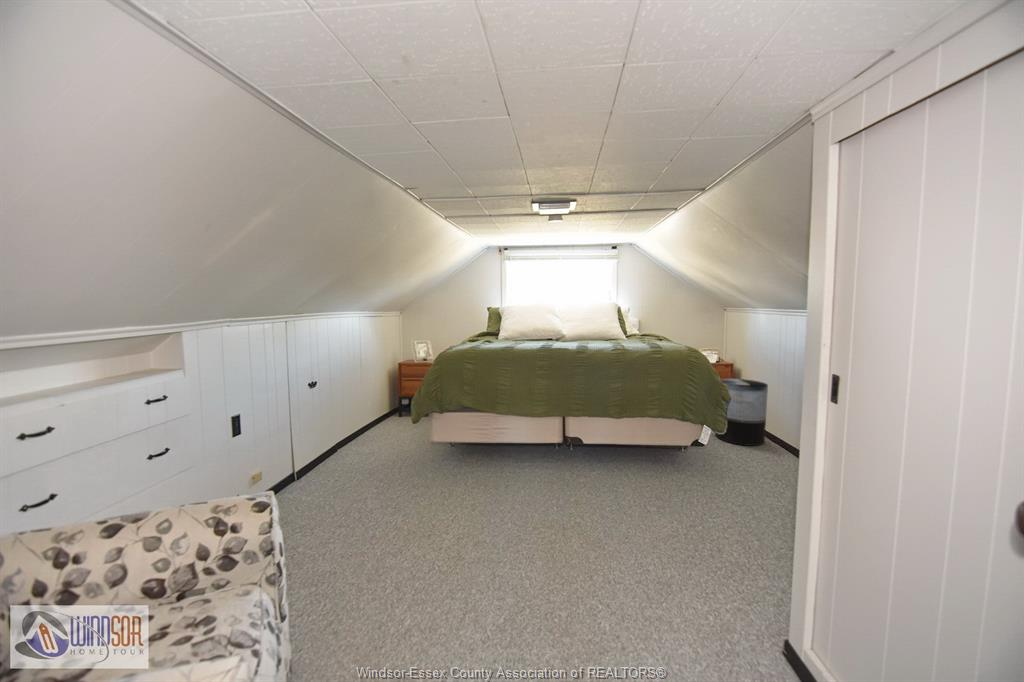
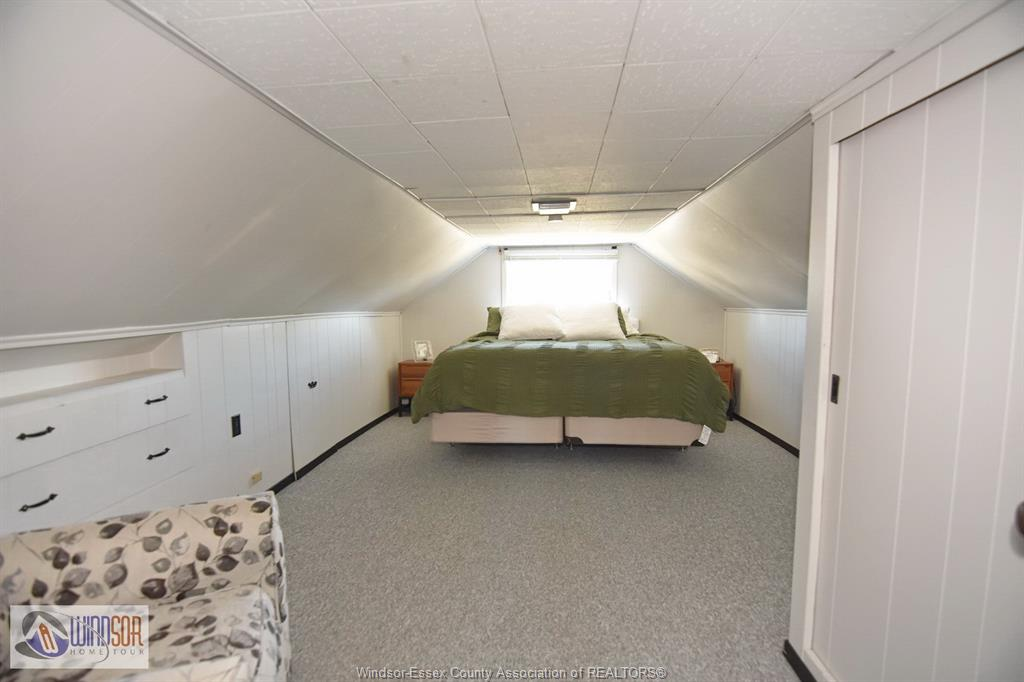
- trash can (740, 410)
